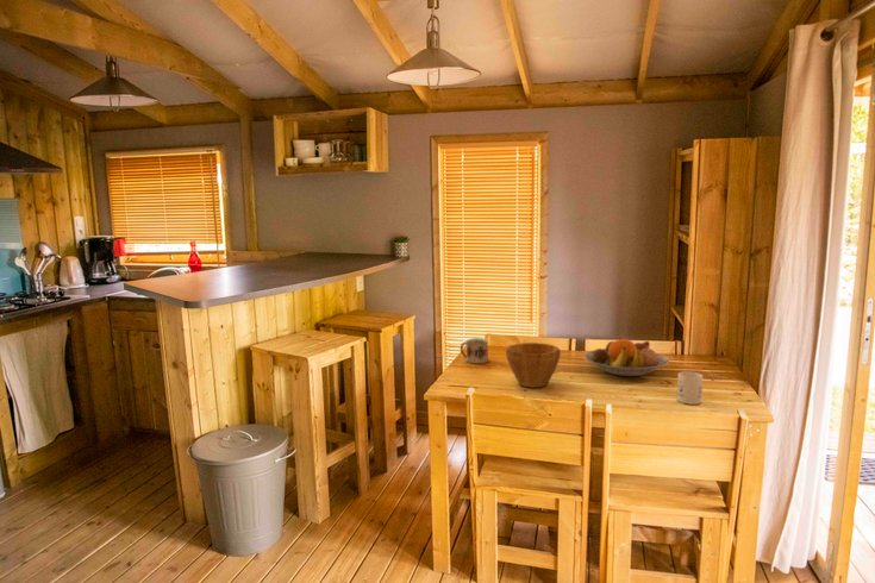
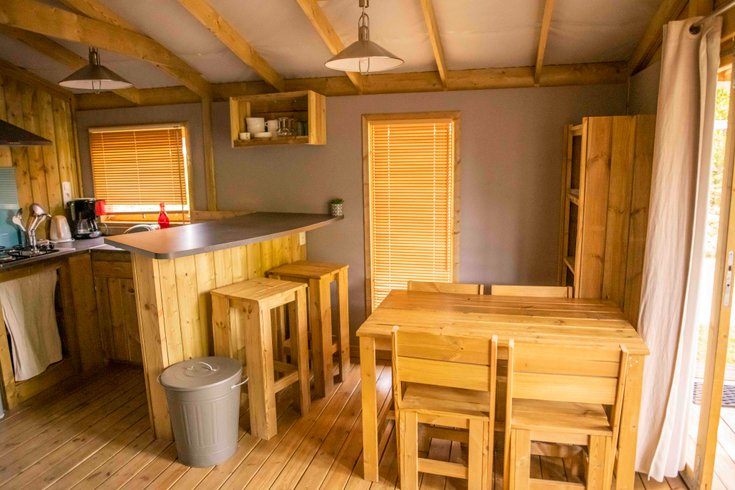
- mug (475, 350)
- bowl (532, 365)
- fruit bowl (625, 353)
- mug (689, 385)
